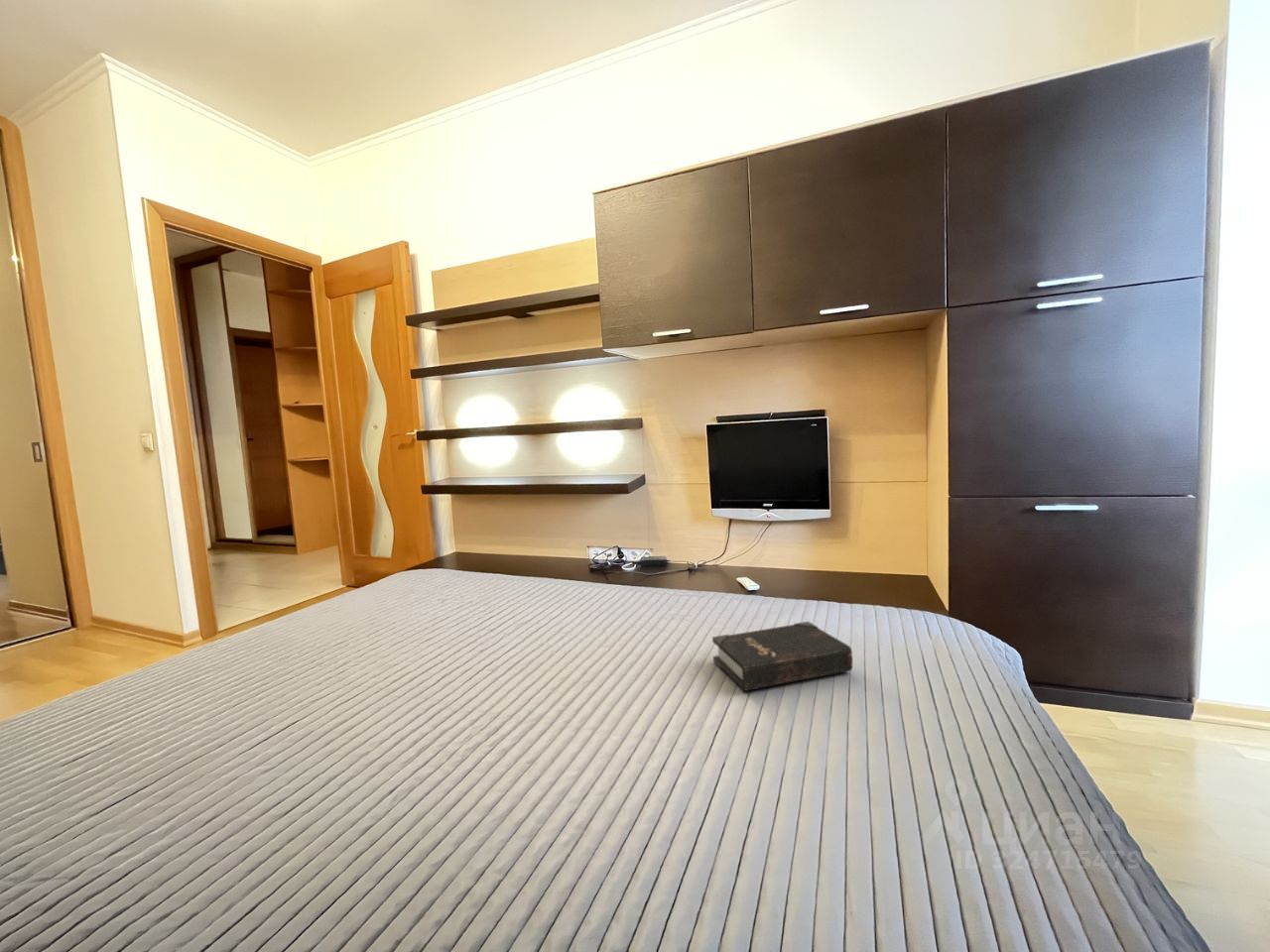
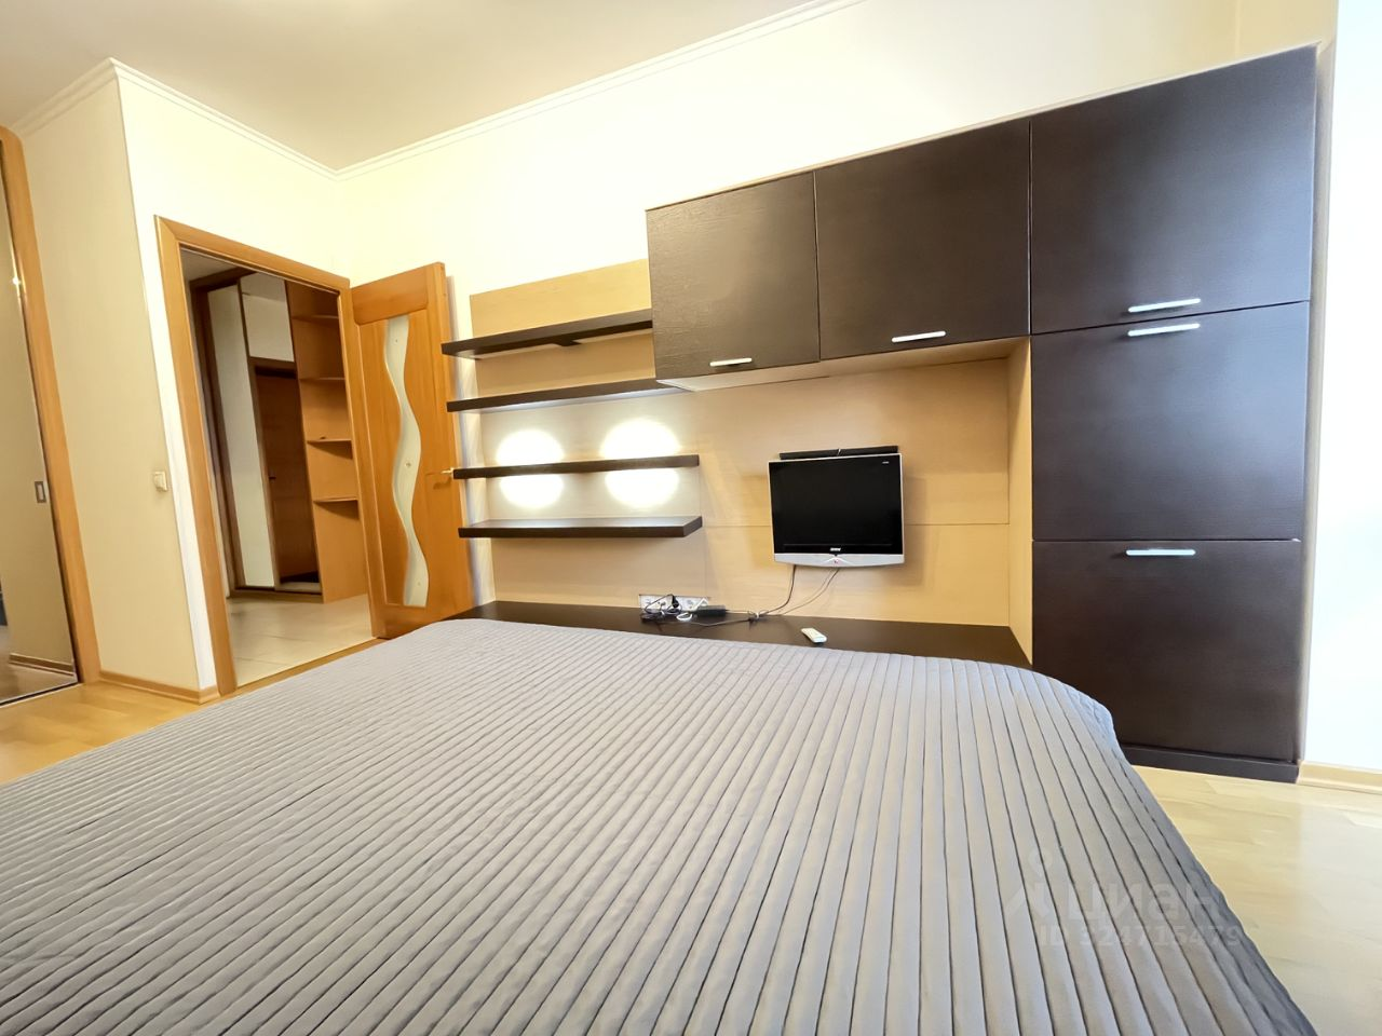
- hardback book (780, 654)
